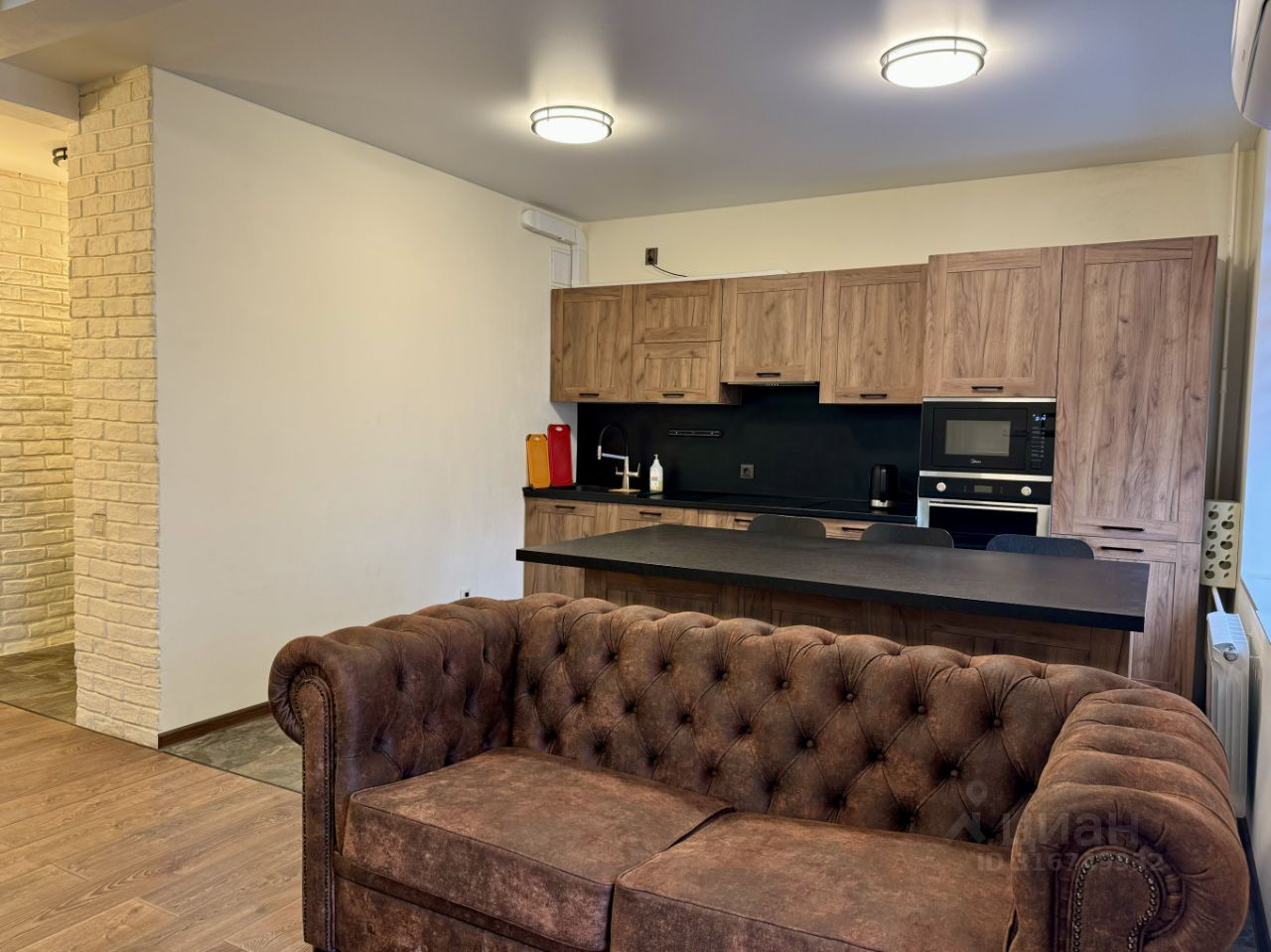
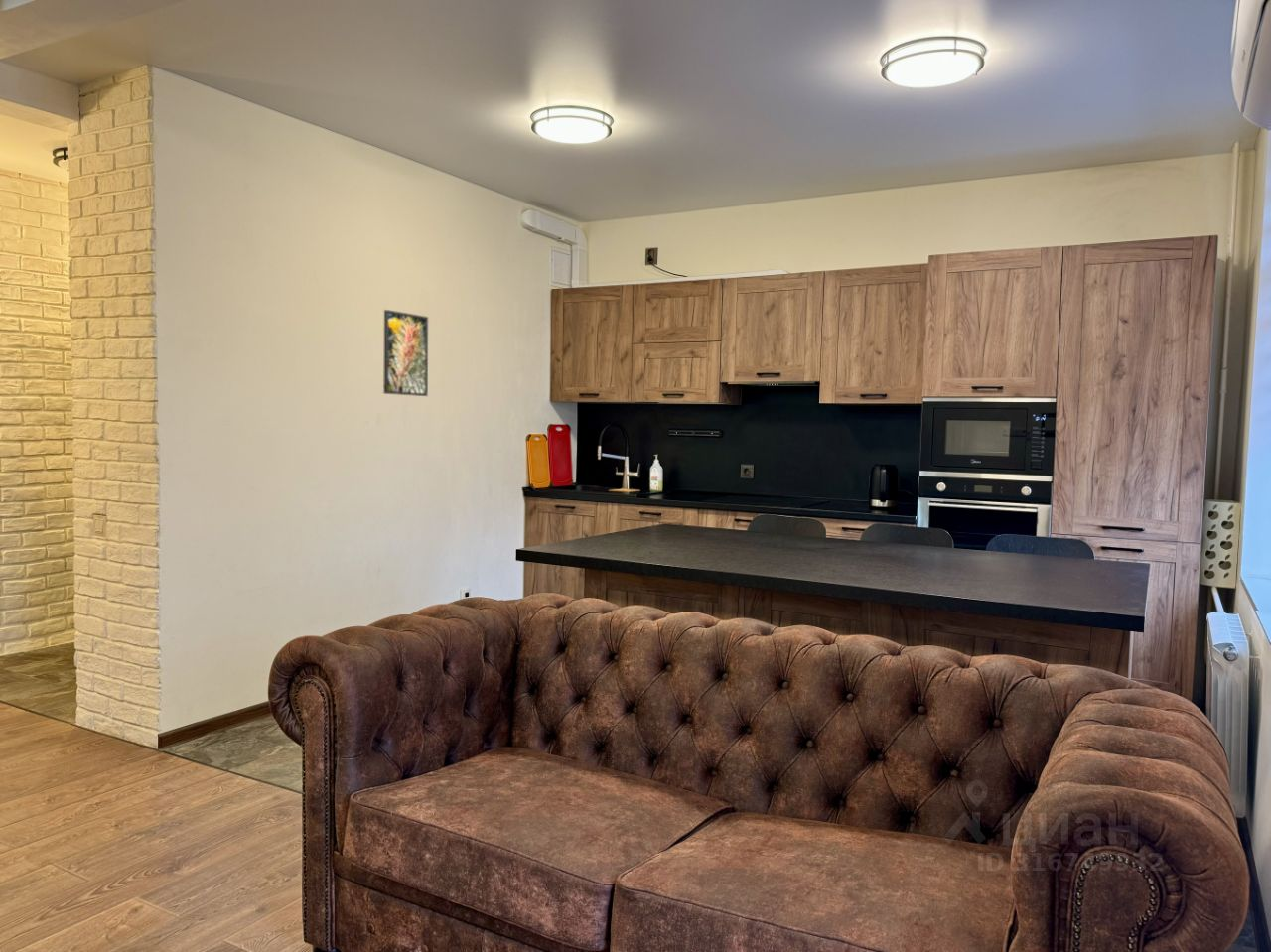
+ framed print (406, 353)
